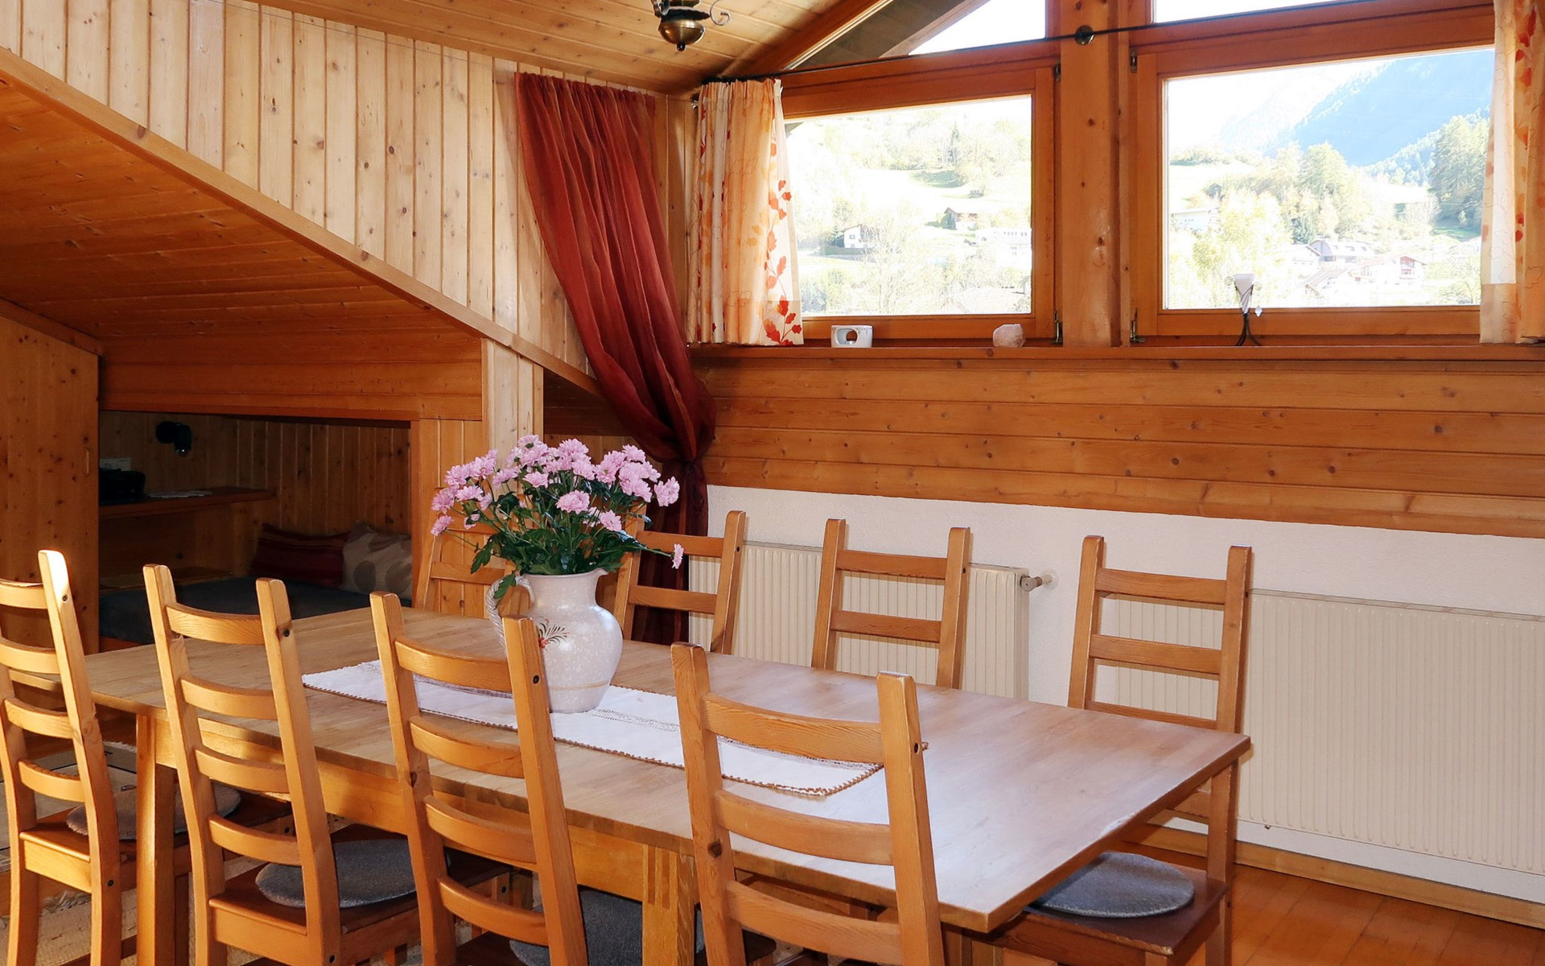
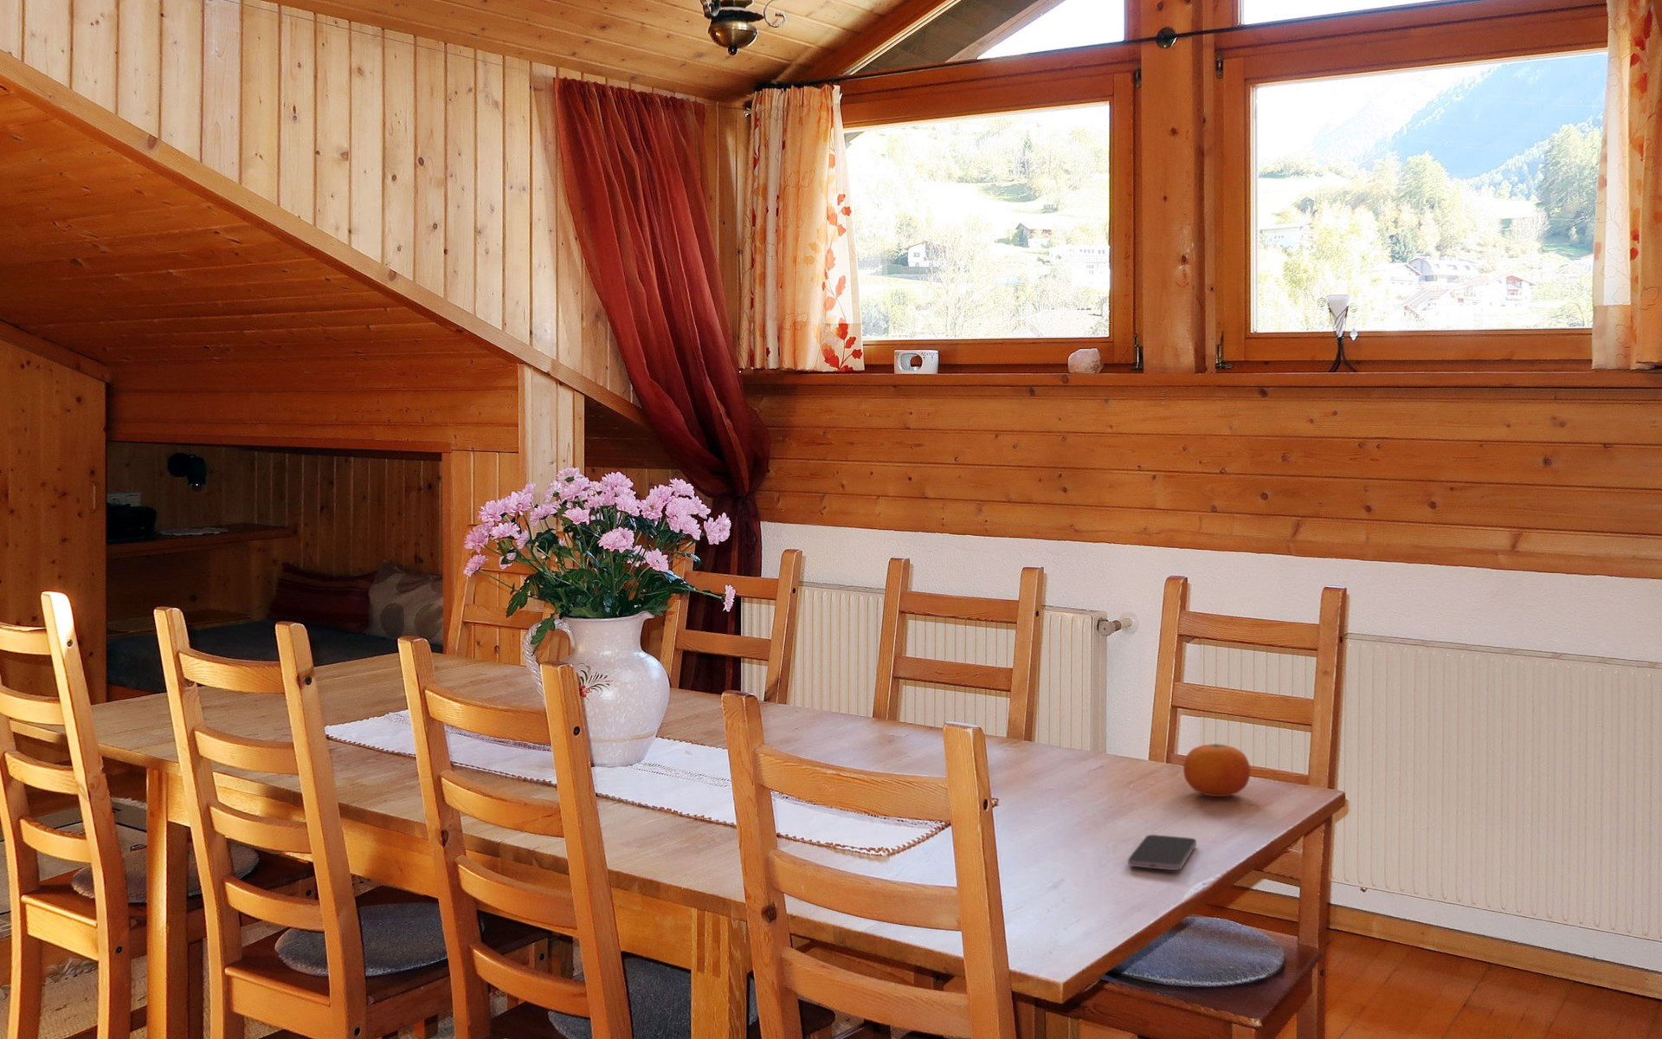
+ smartphone (1163, 851)
+ fruit (1216, 770)
